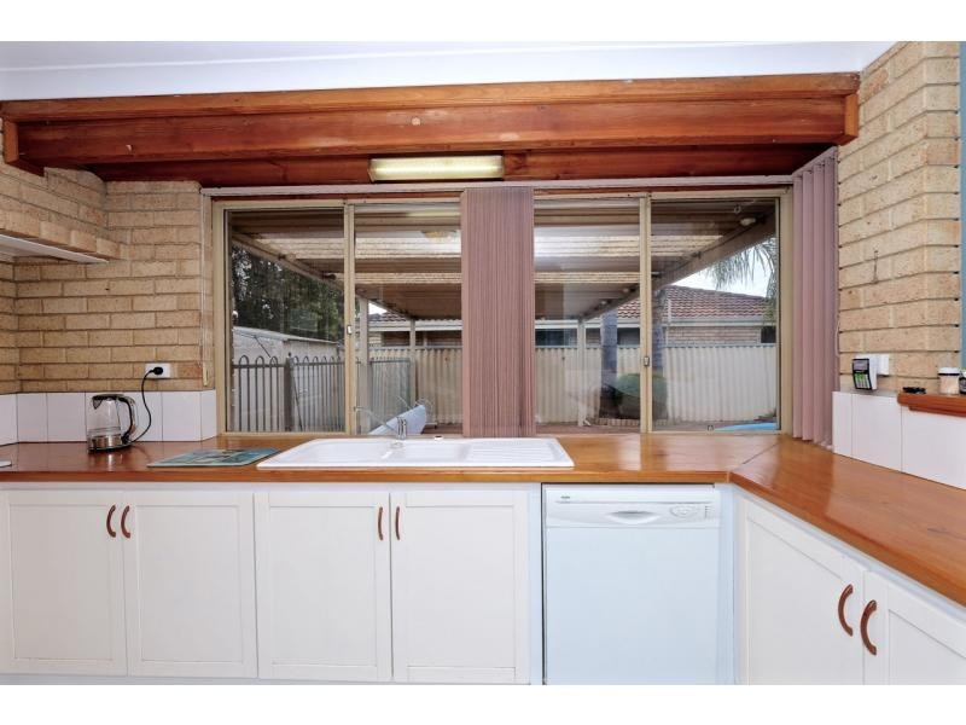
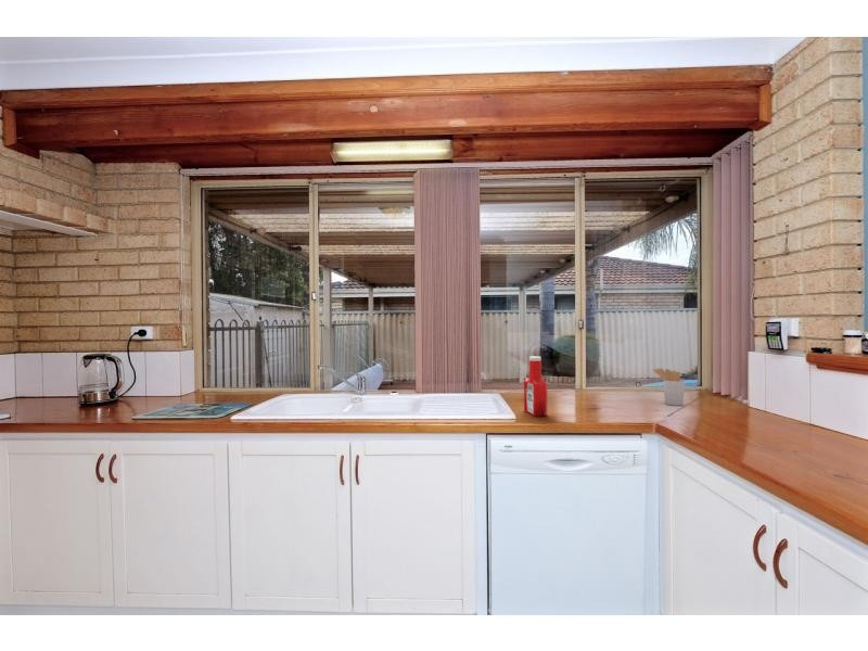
+ utensil holder (668, 385)
+ soap bottle (535, 384)
